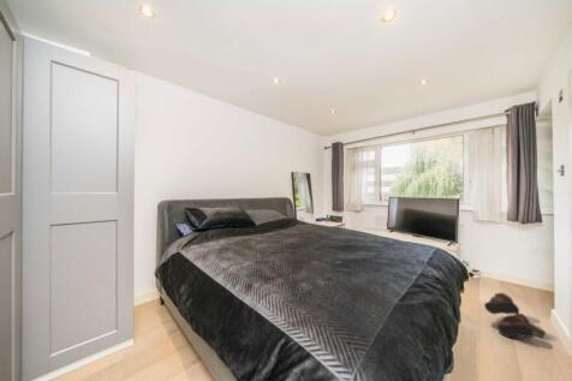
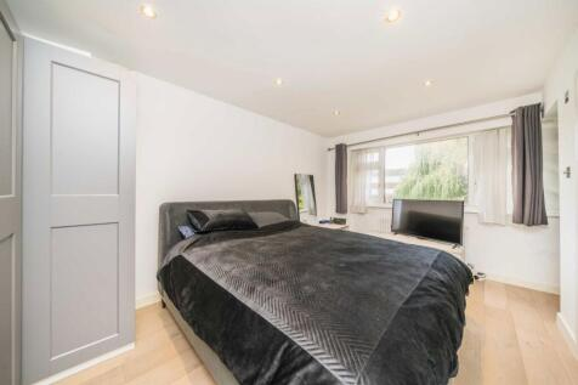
- boots (513, 312)
